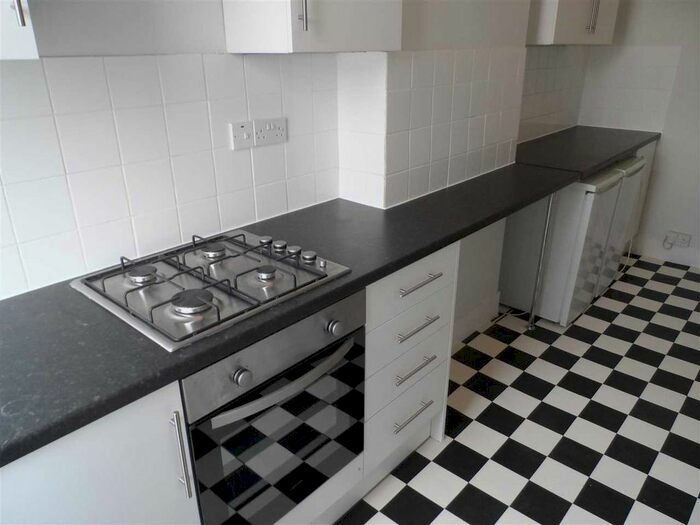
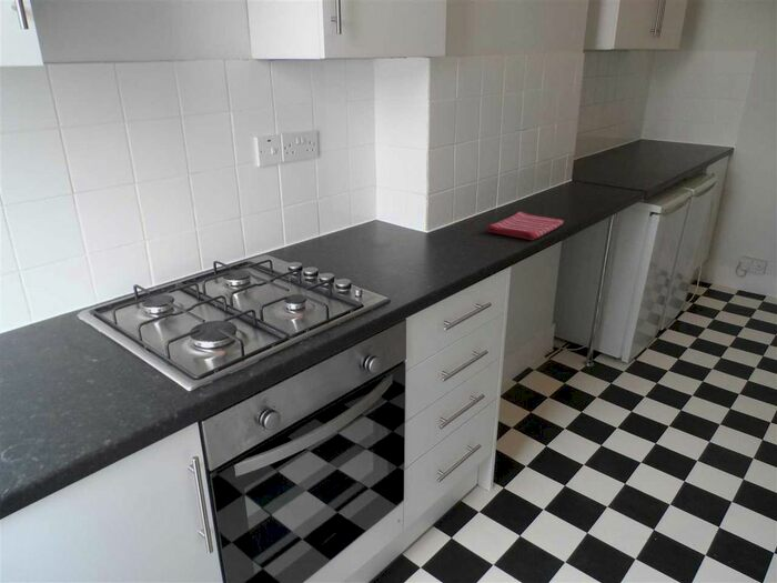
+ dish towel (525, 224)
